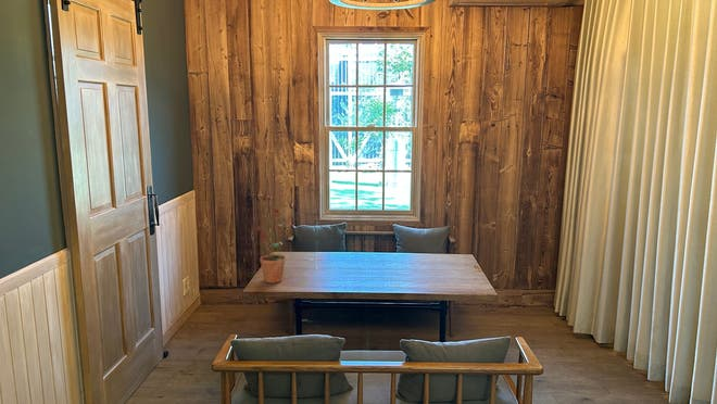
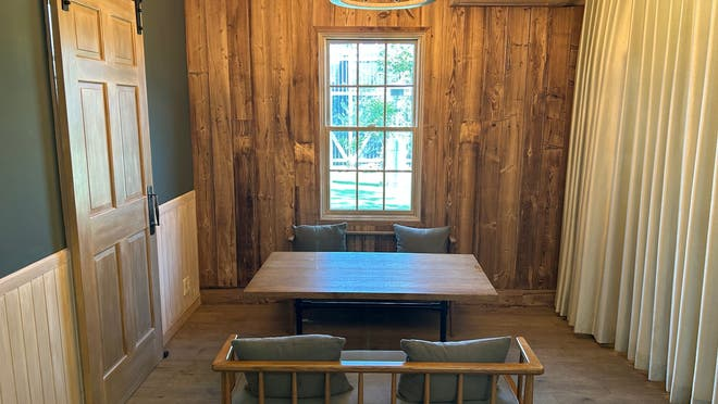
- potted plant (269, 242)
